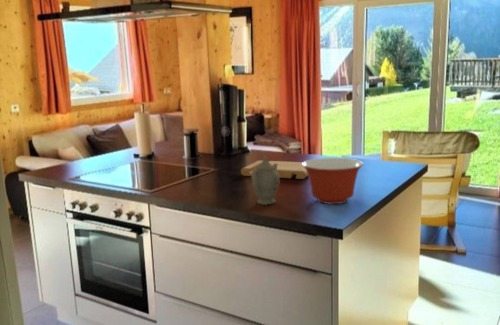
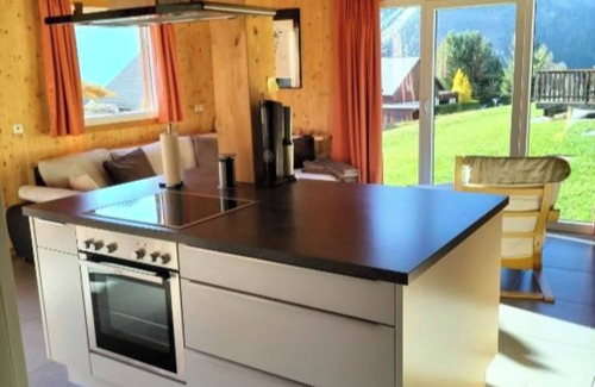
- cutting board (279, 169)
- chinaware (265, 178)
- mixing bowl (332, 181)
